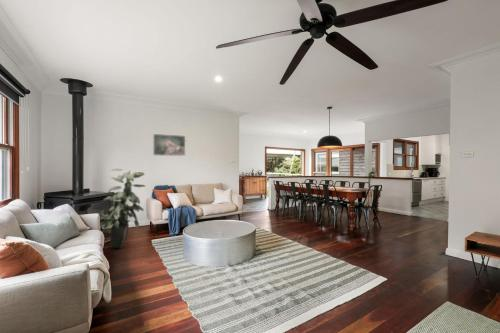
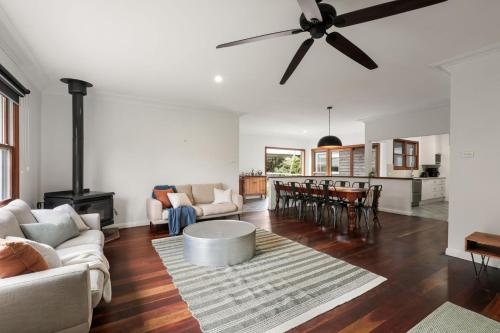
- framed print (169, 145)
- indoor plant (122, 207)
